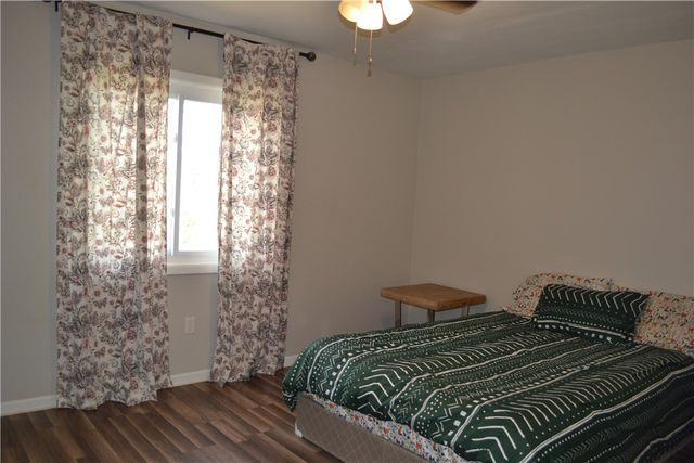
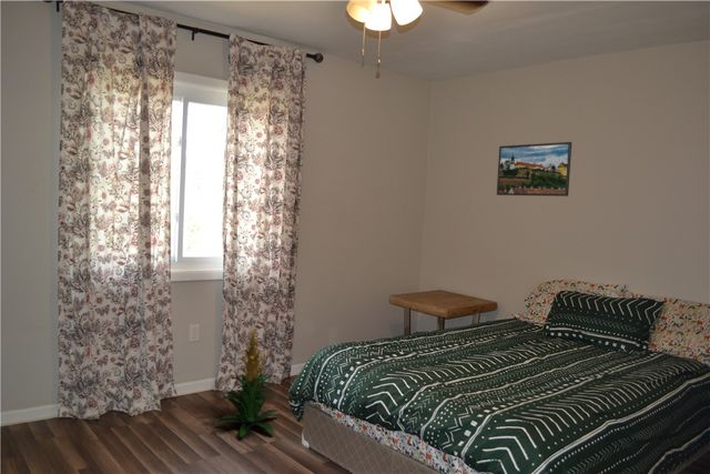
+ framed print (531, 170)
+ indoor plant (252, 376)
